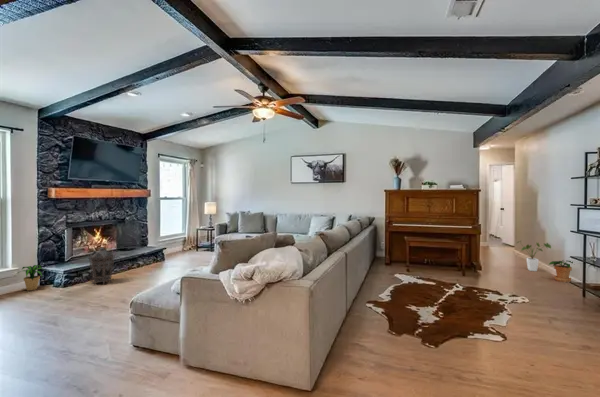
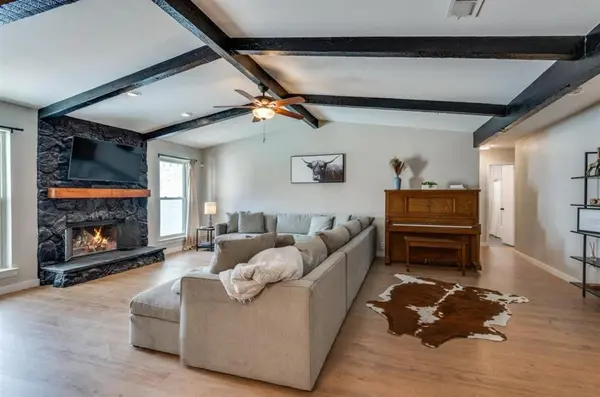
- potted plant (560, 270)
- potted plant (31, 277)
- house plant (533, 256)
- lantern (101, 265)
